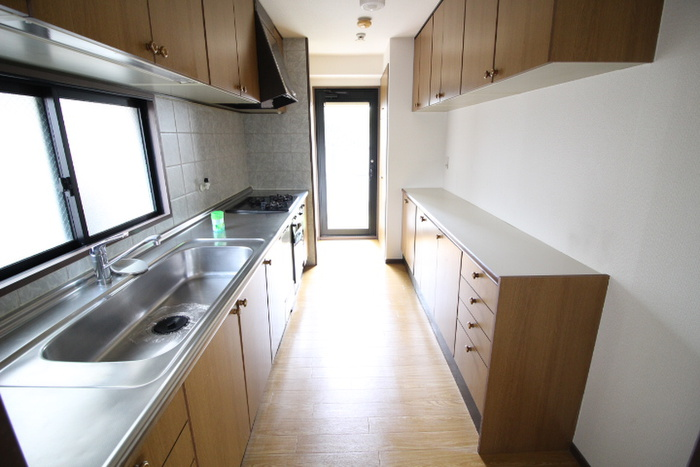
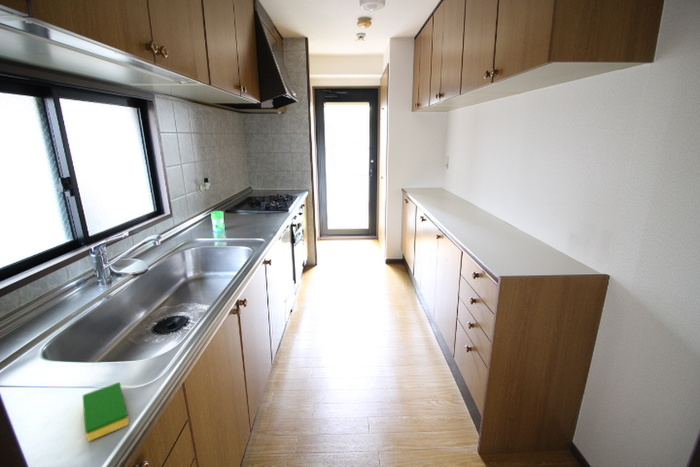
+ dish sponge (105, 409)
